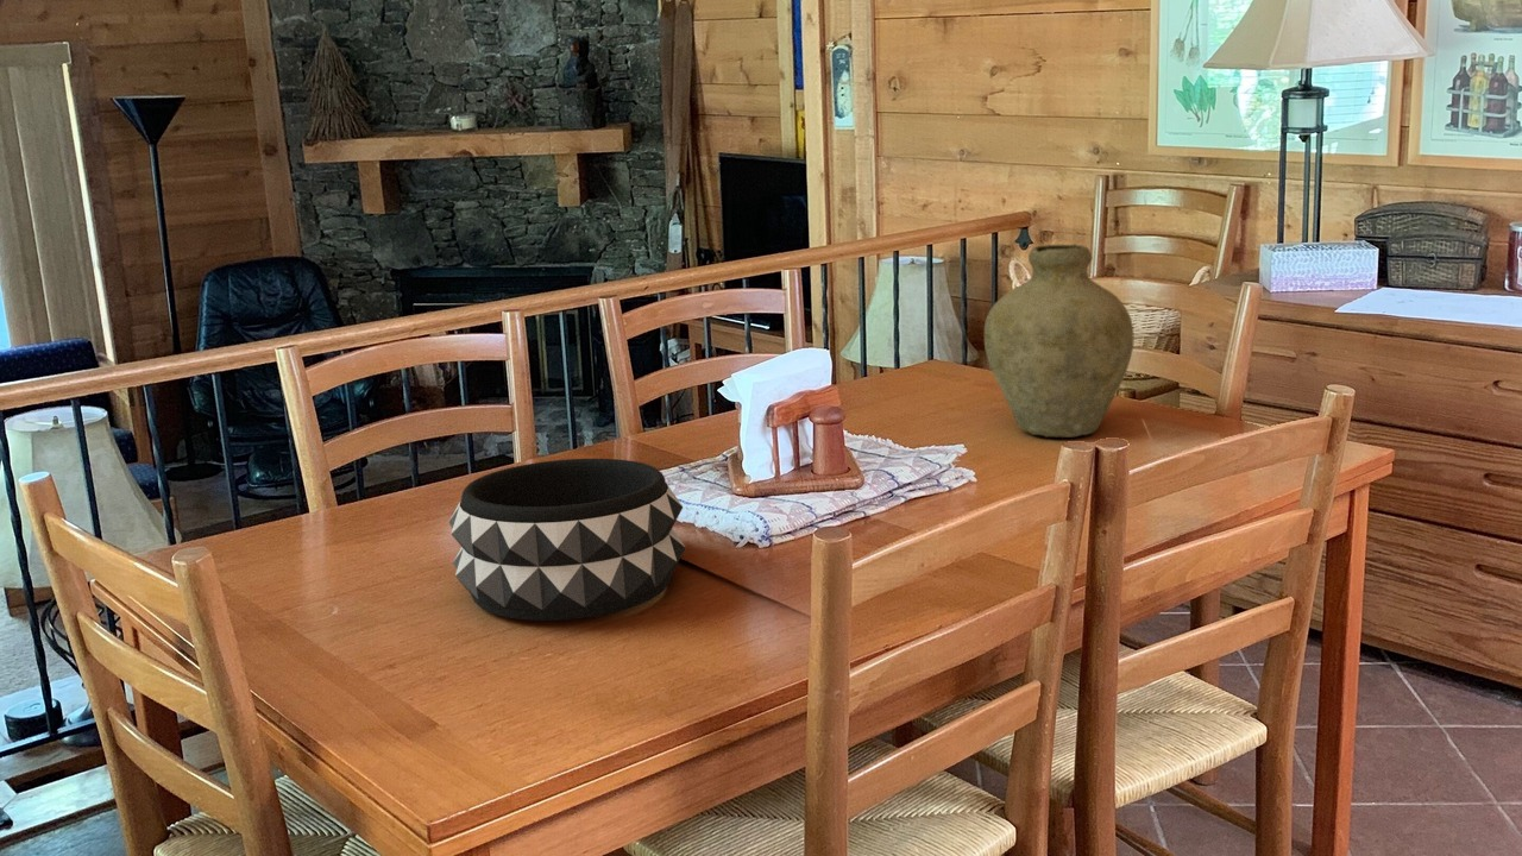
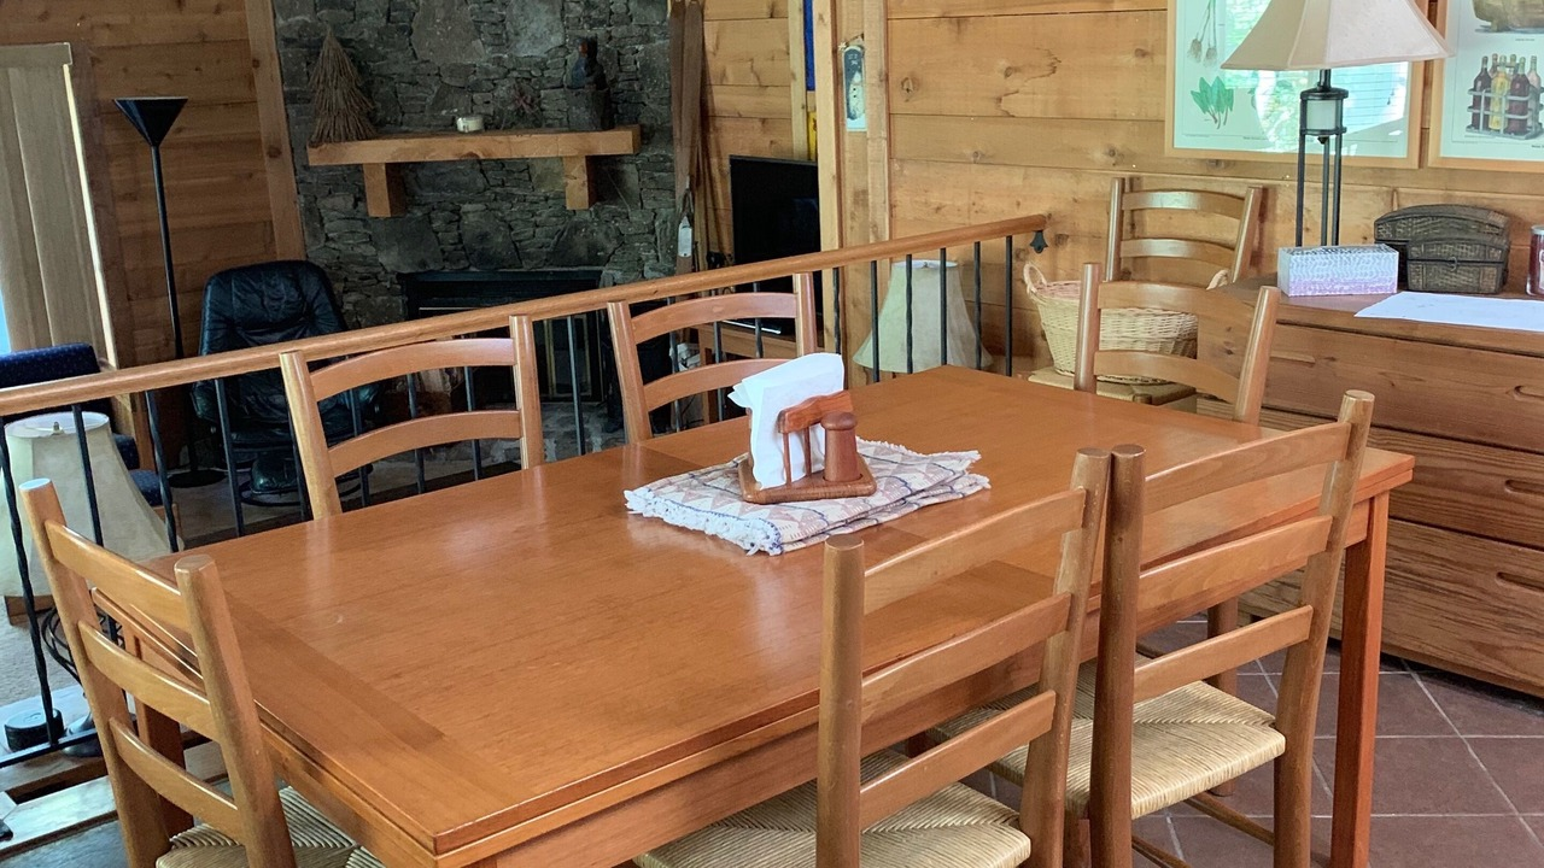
- vase (1058, 339)
- decorative bowl (567, 534)
